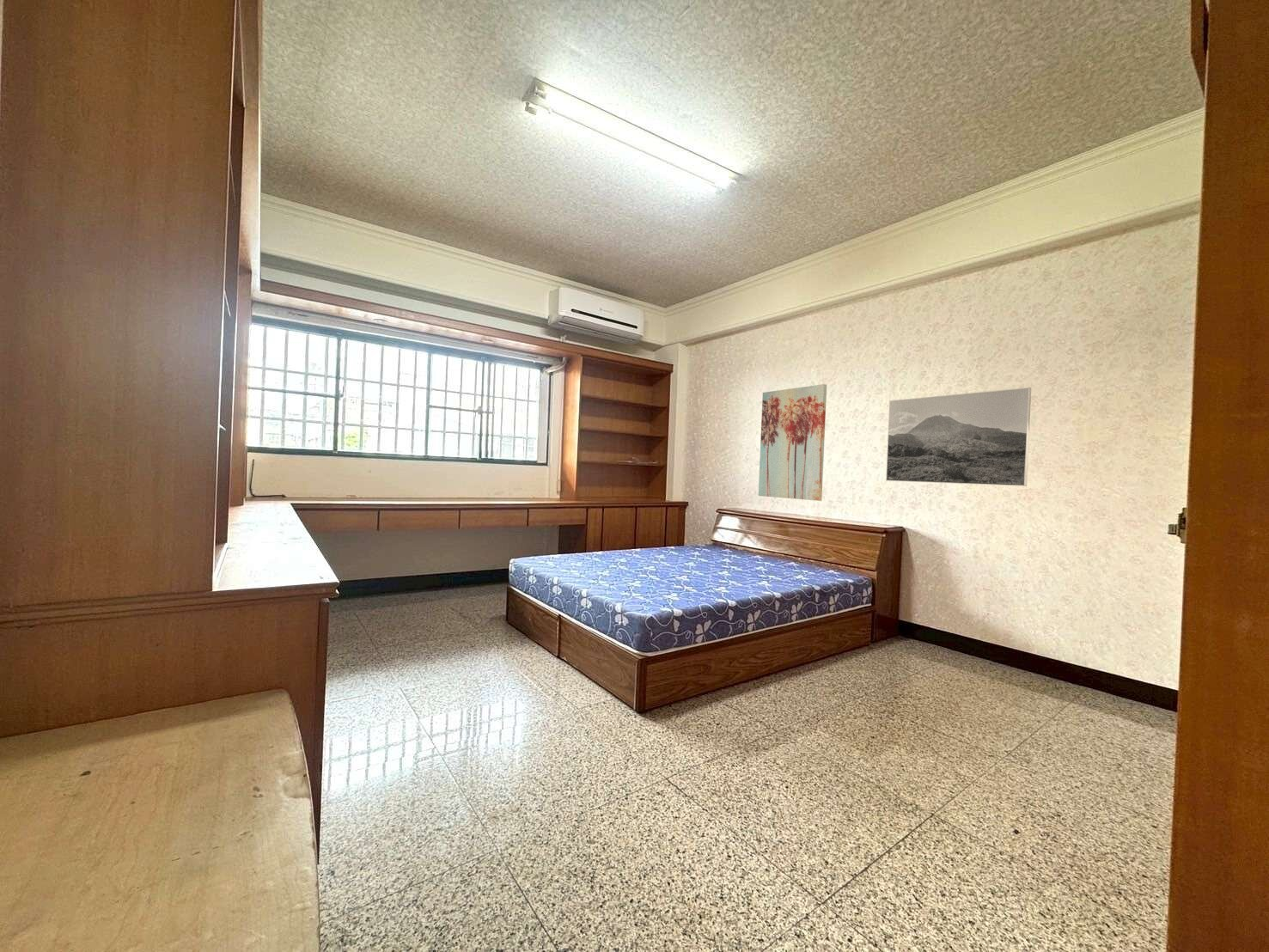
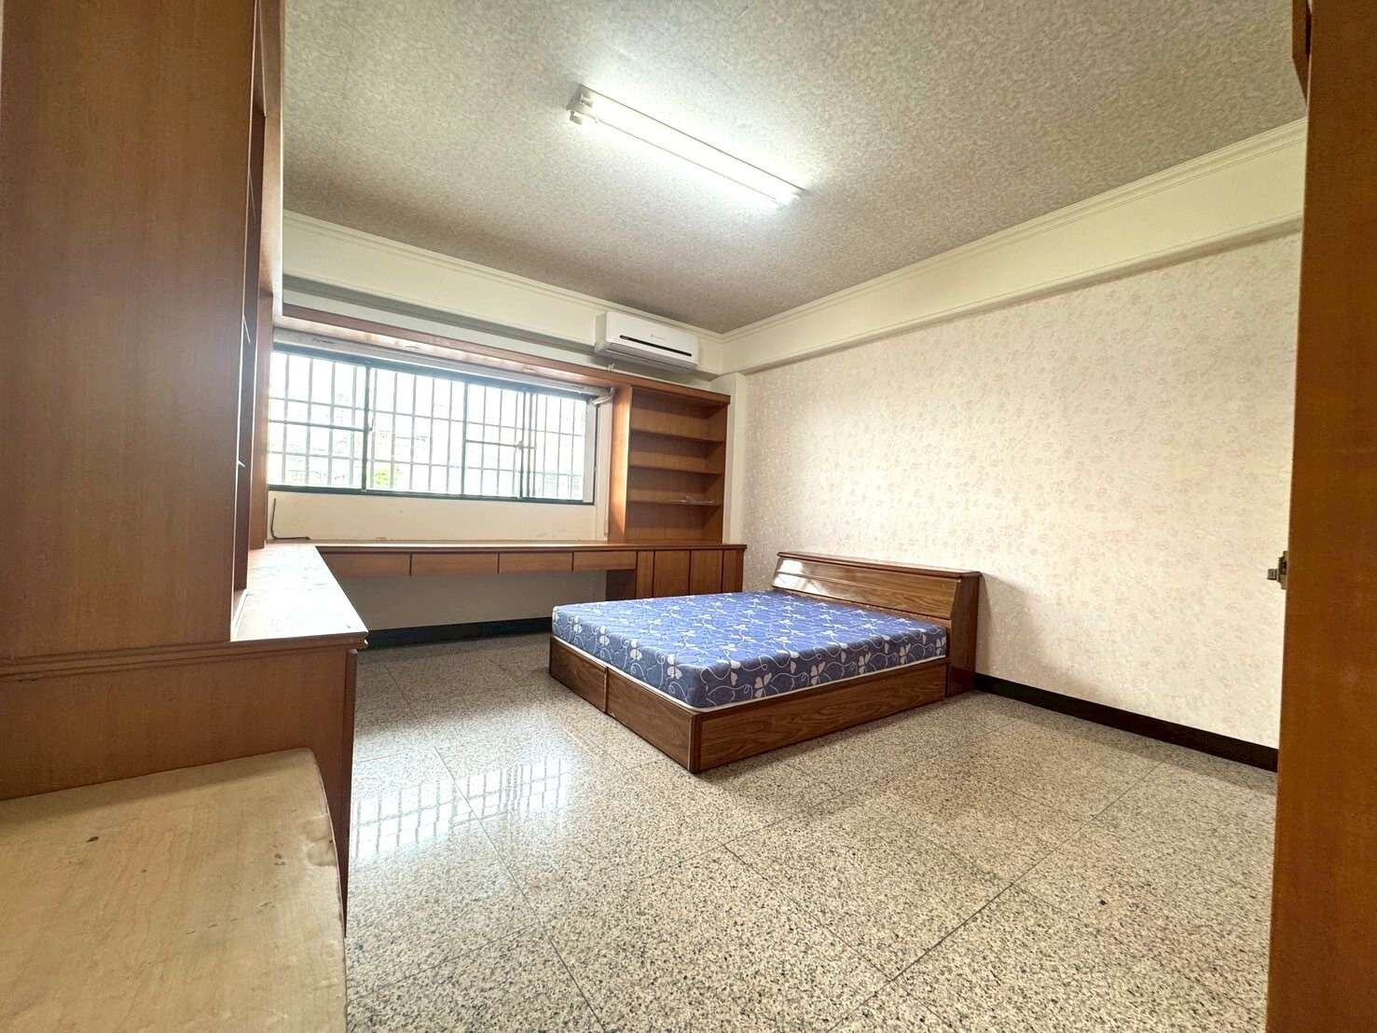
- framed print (951, 439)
- wall art (790, 443)
